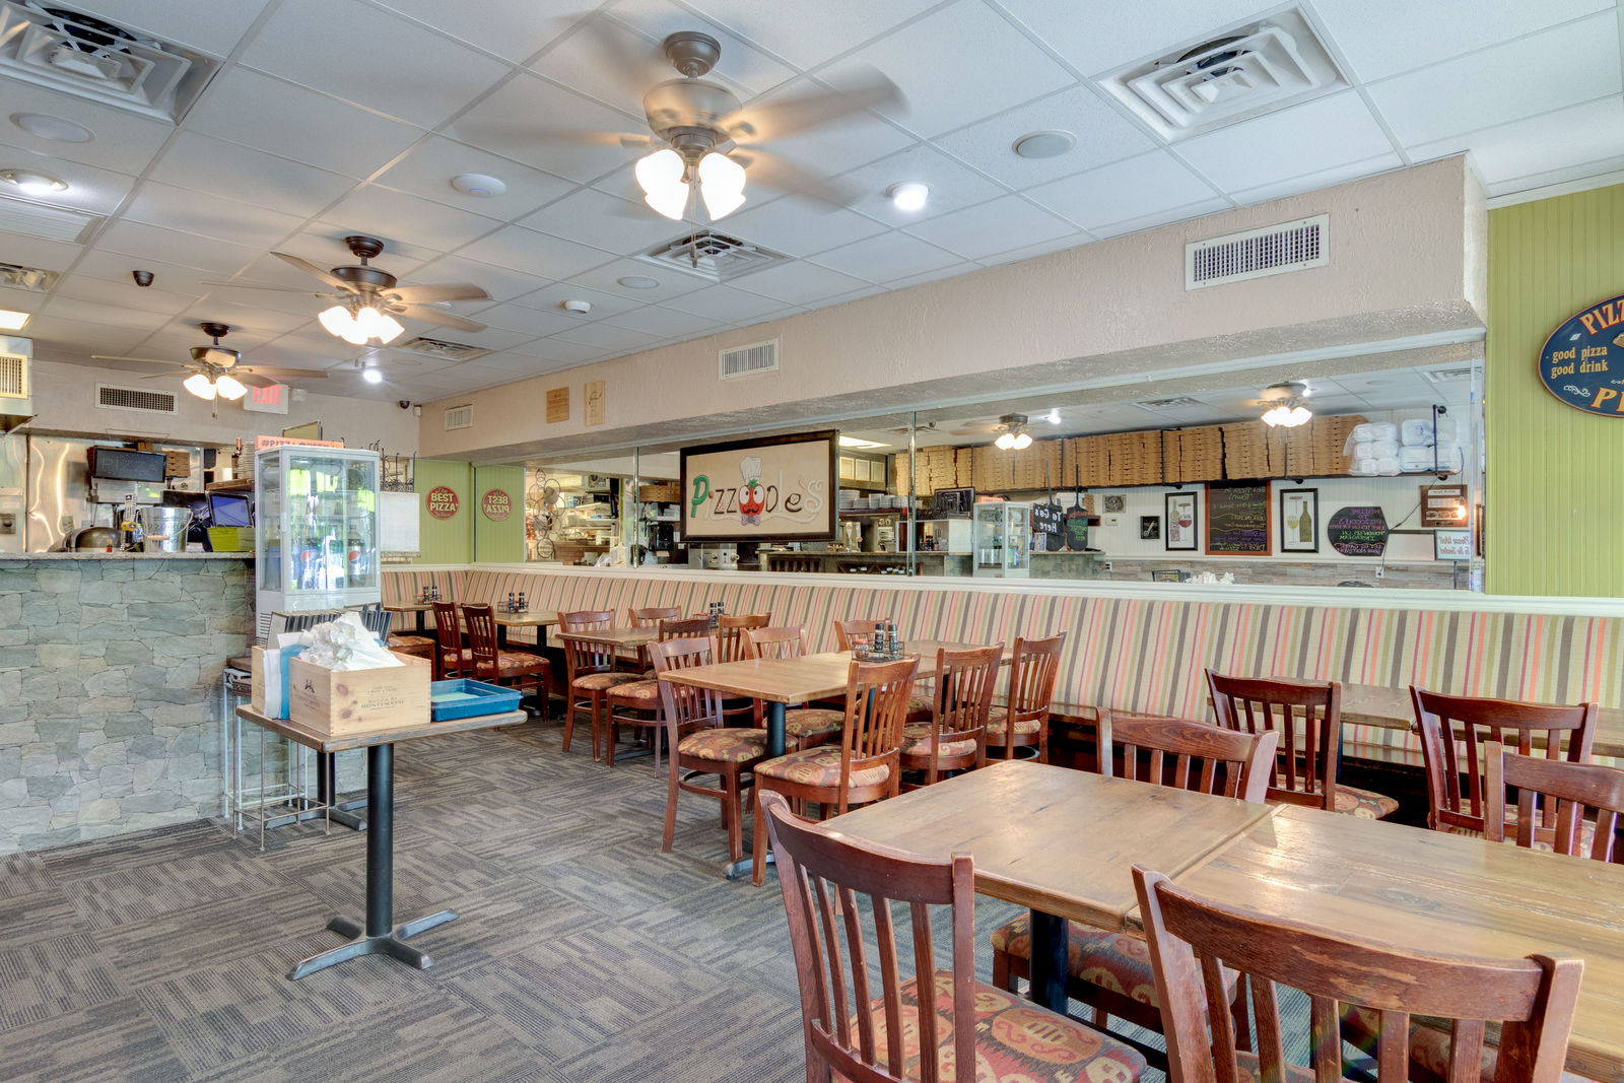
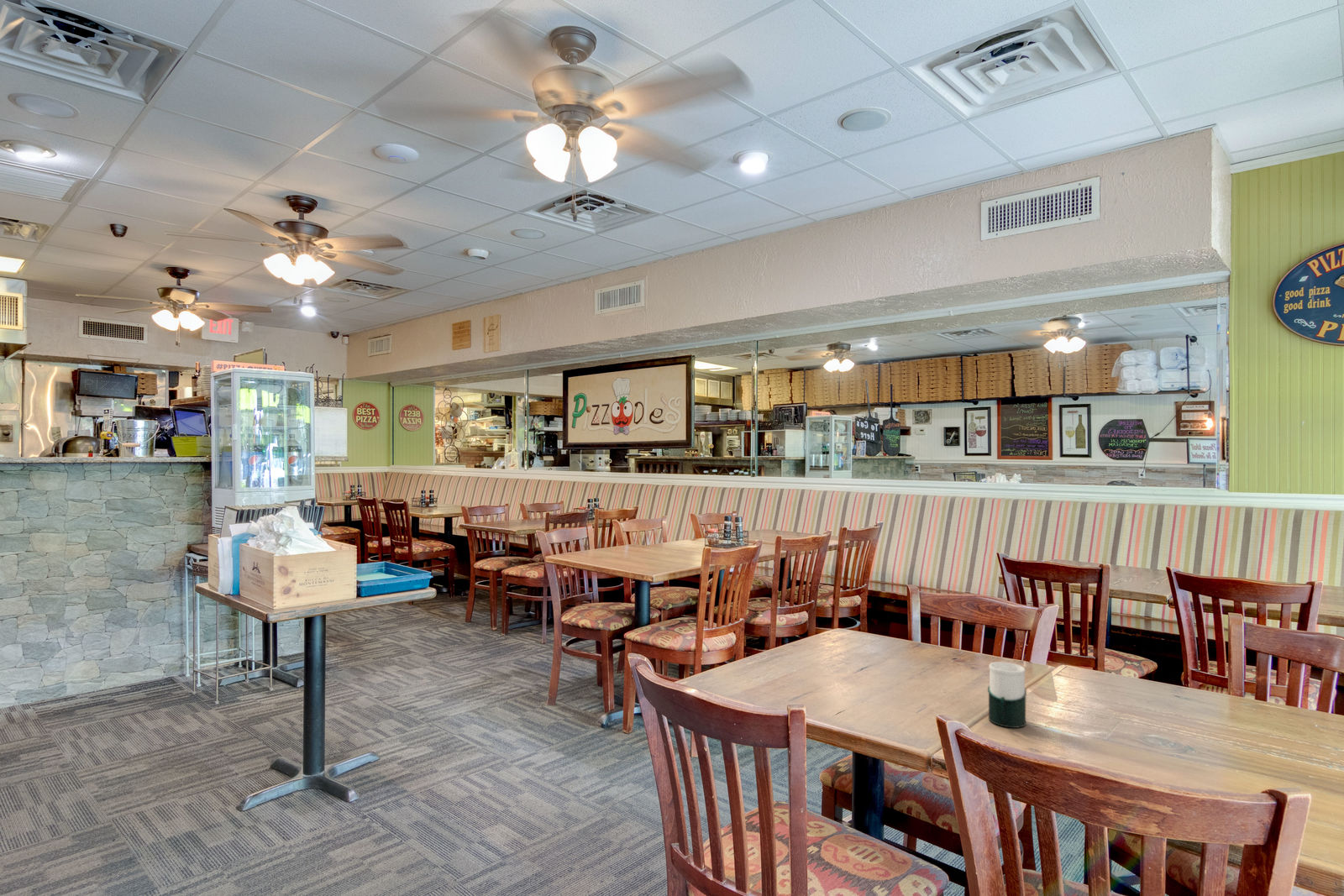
+ cup (1005, 695)
